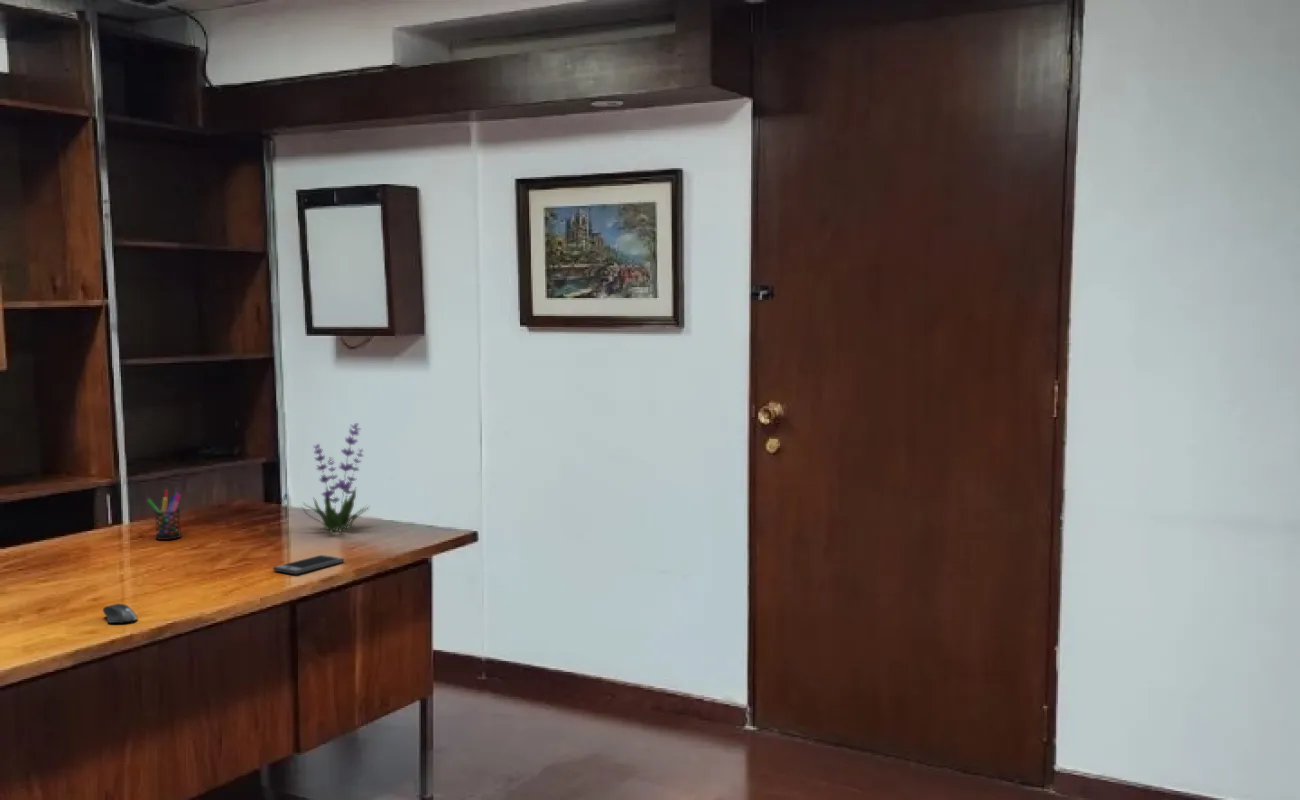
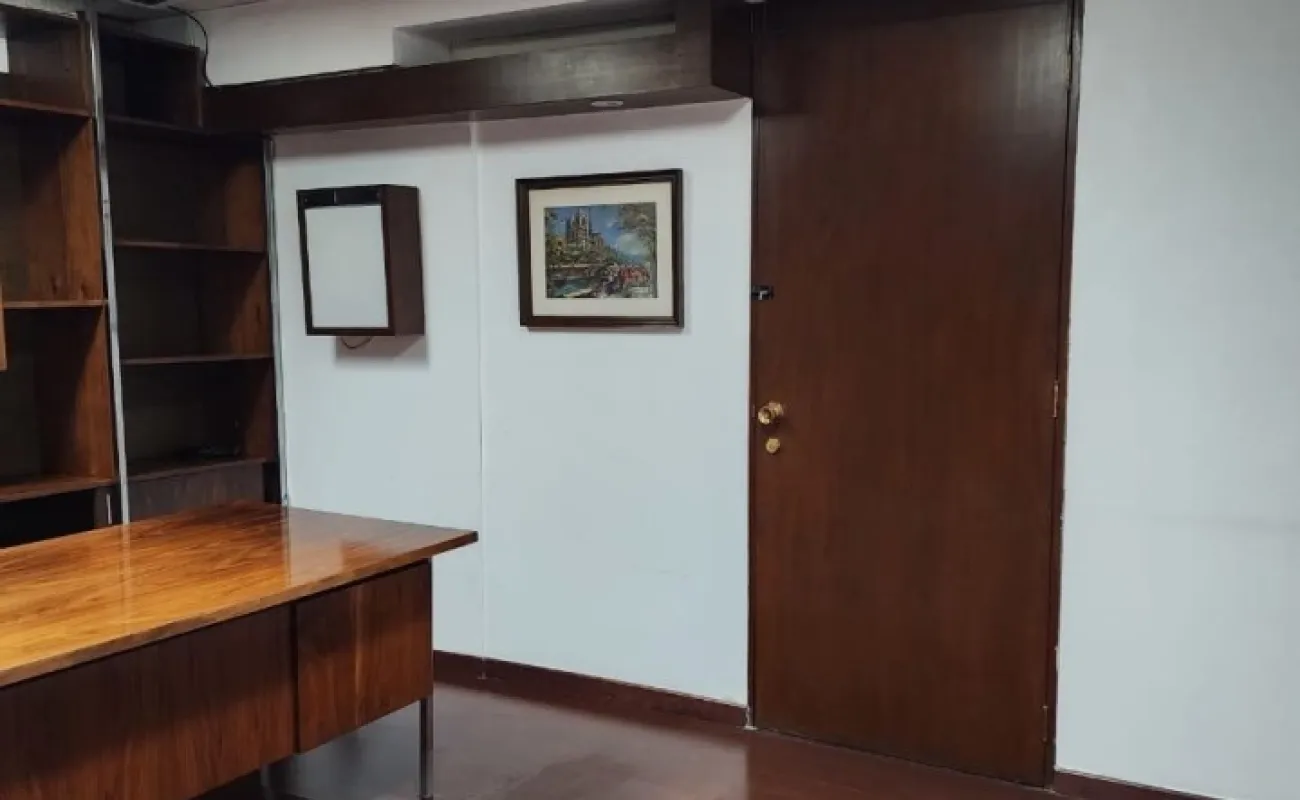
- computer mouse (119, 611)
- plant (337, 476)
- pen holder (164, 514)
- smartphone (309, 564)
